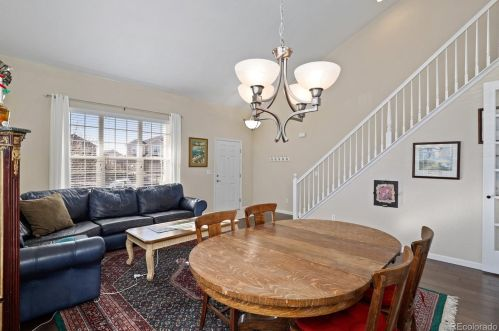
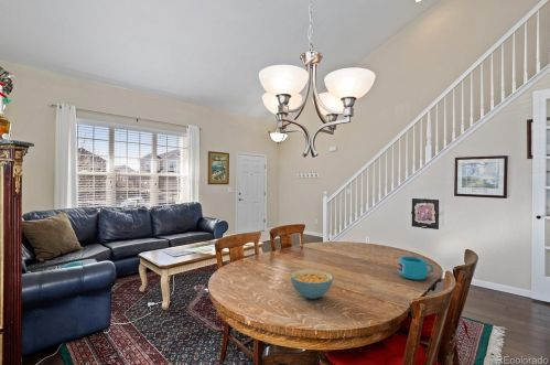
+ cup (416, 268)
+ cereal bowl (311, 286)
